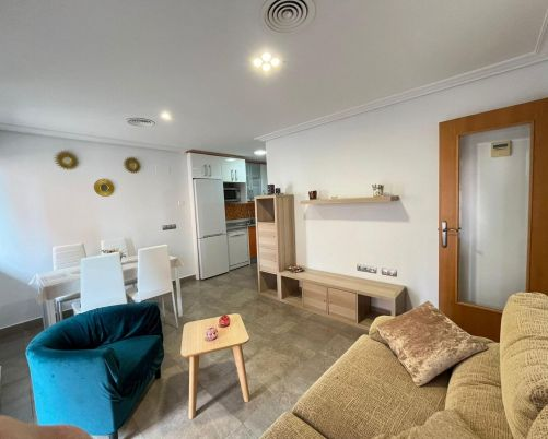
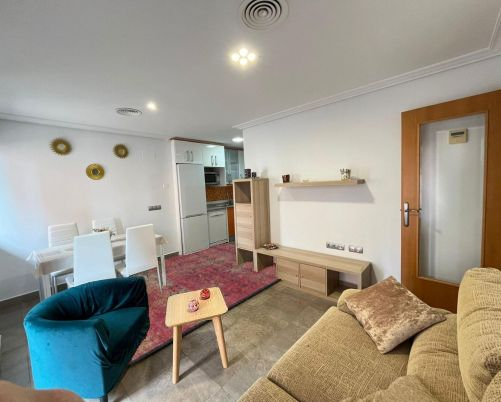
+ rug (202, 271)
